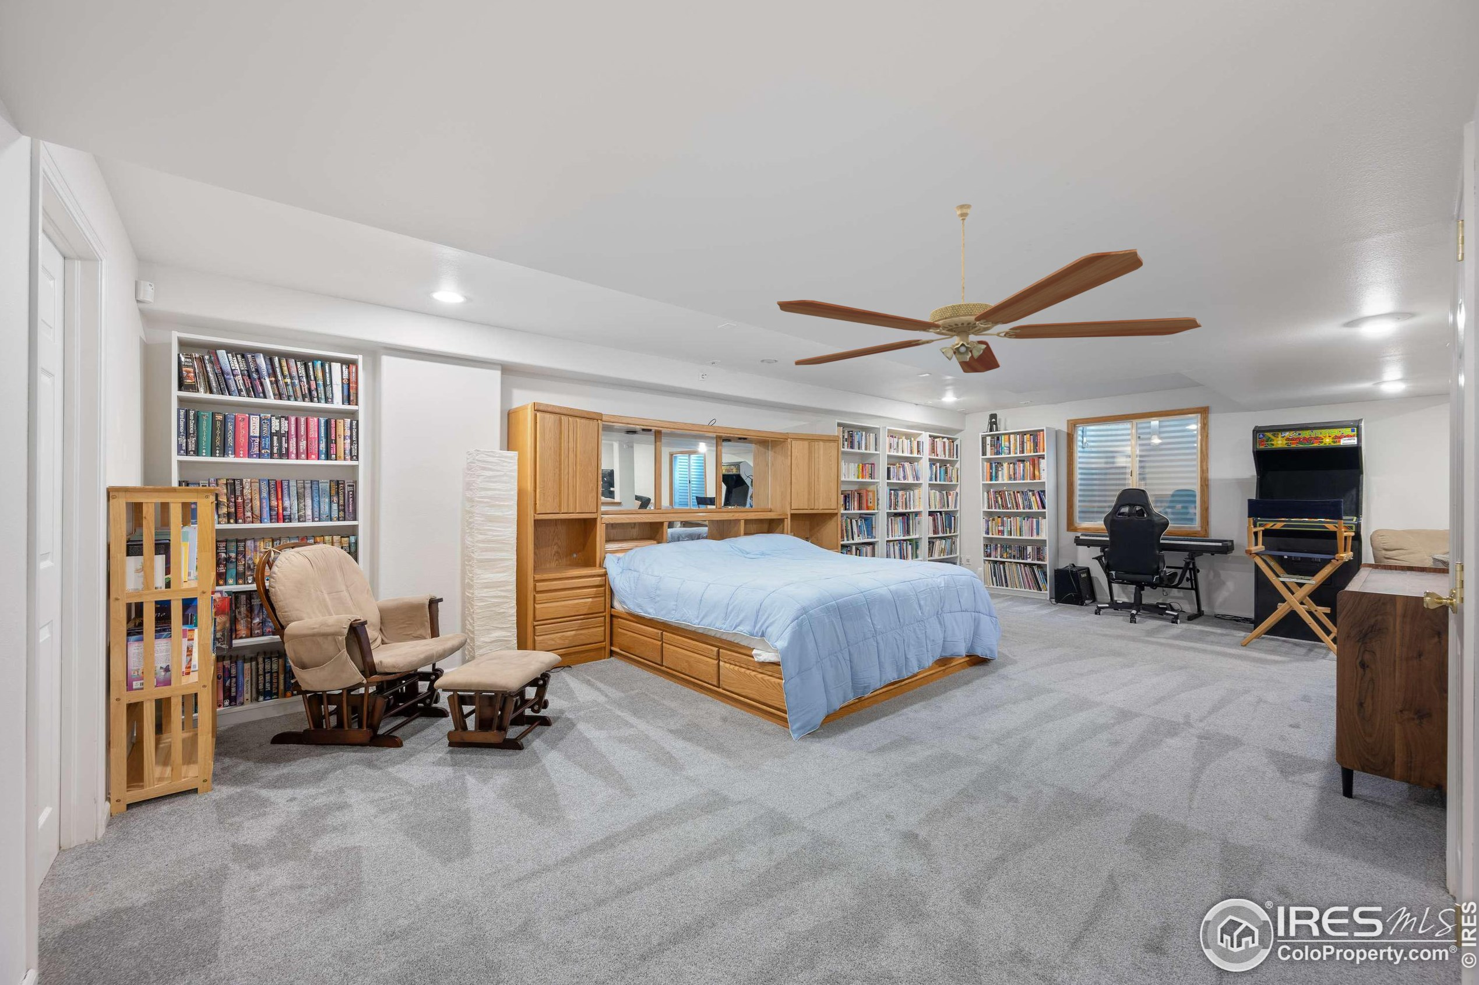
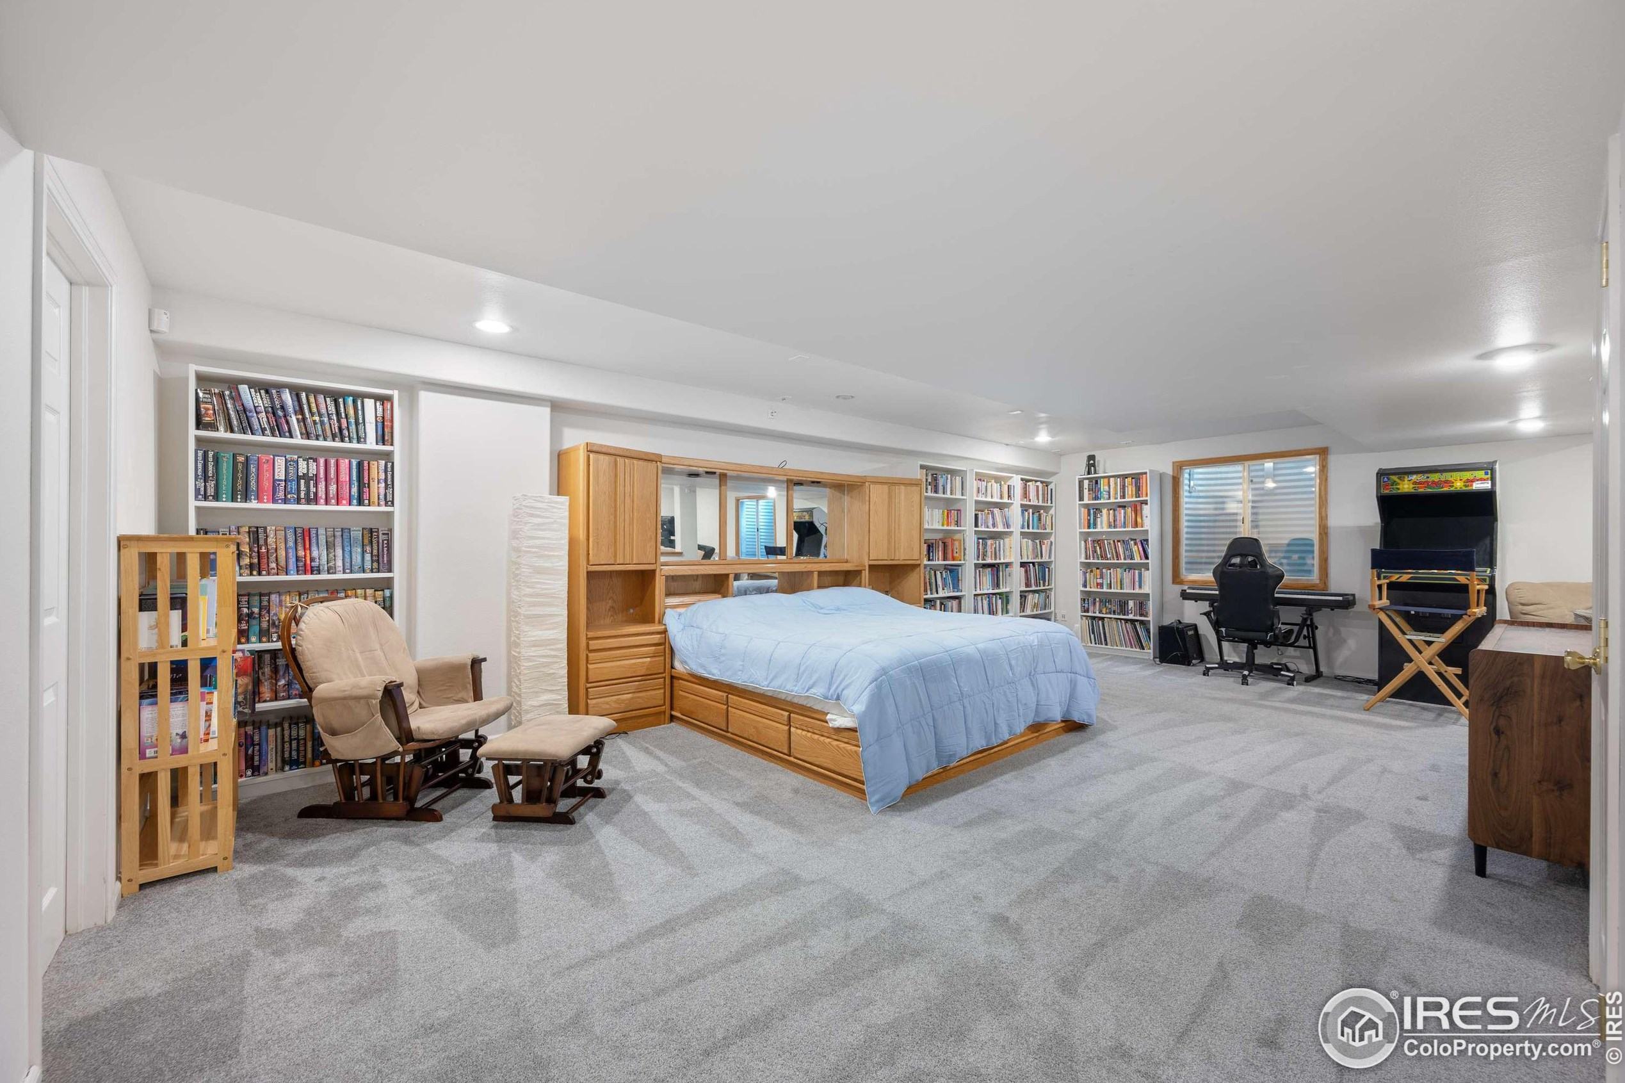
- ceiling fan (964, 287)
